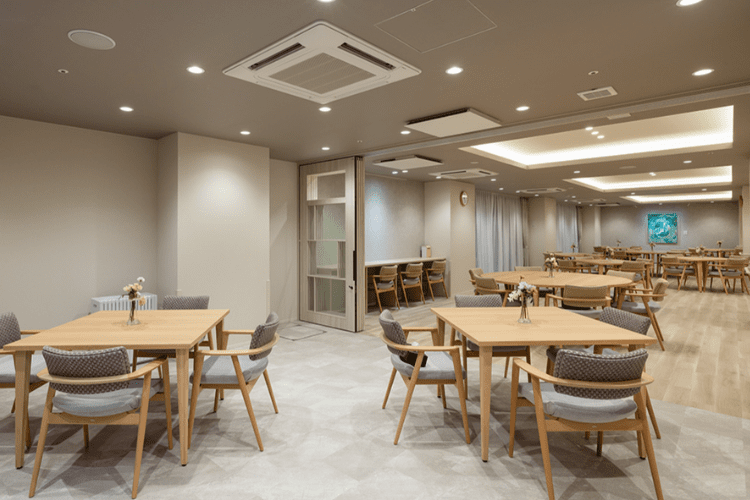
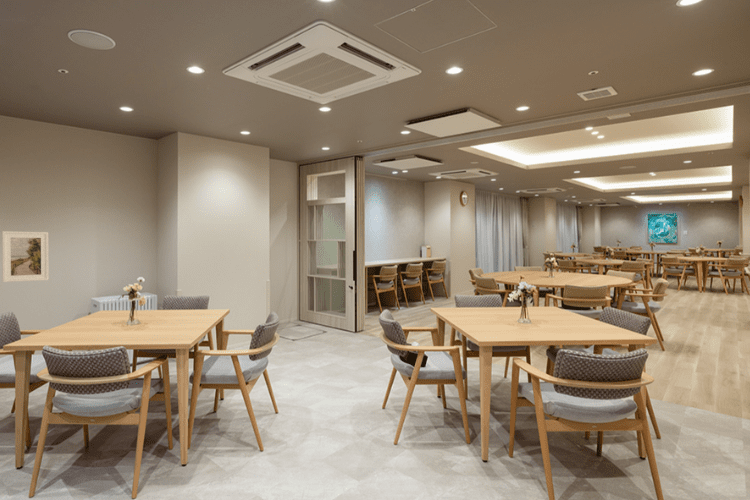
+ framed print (26, 256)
